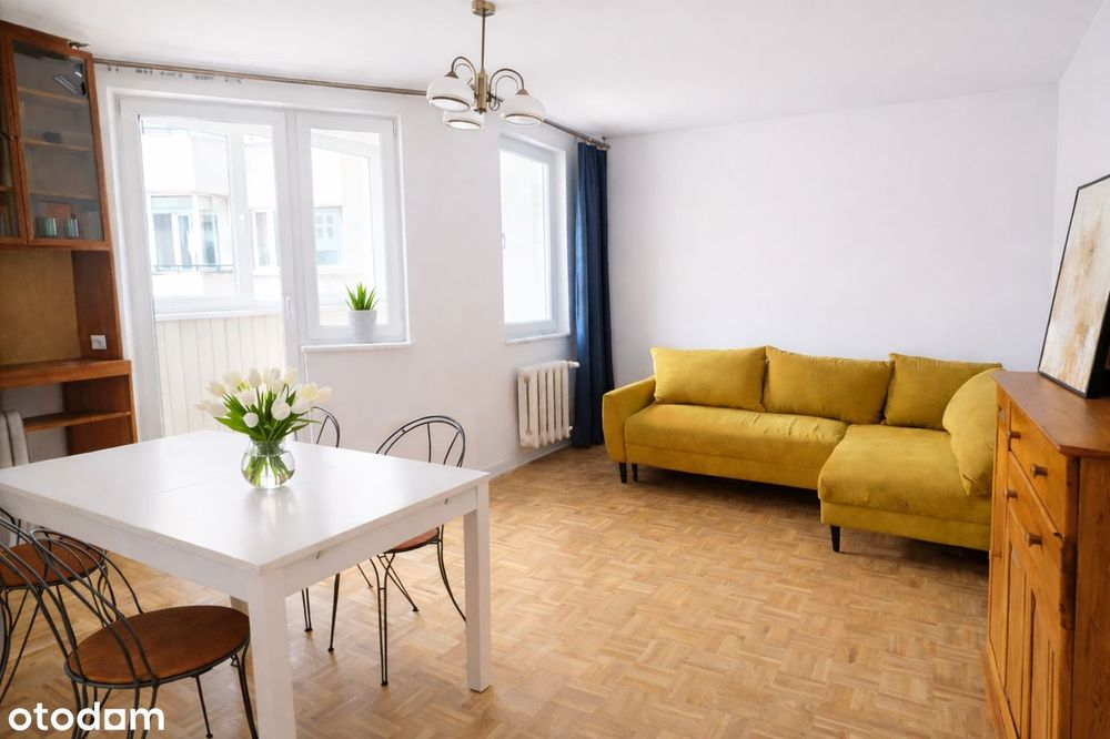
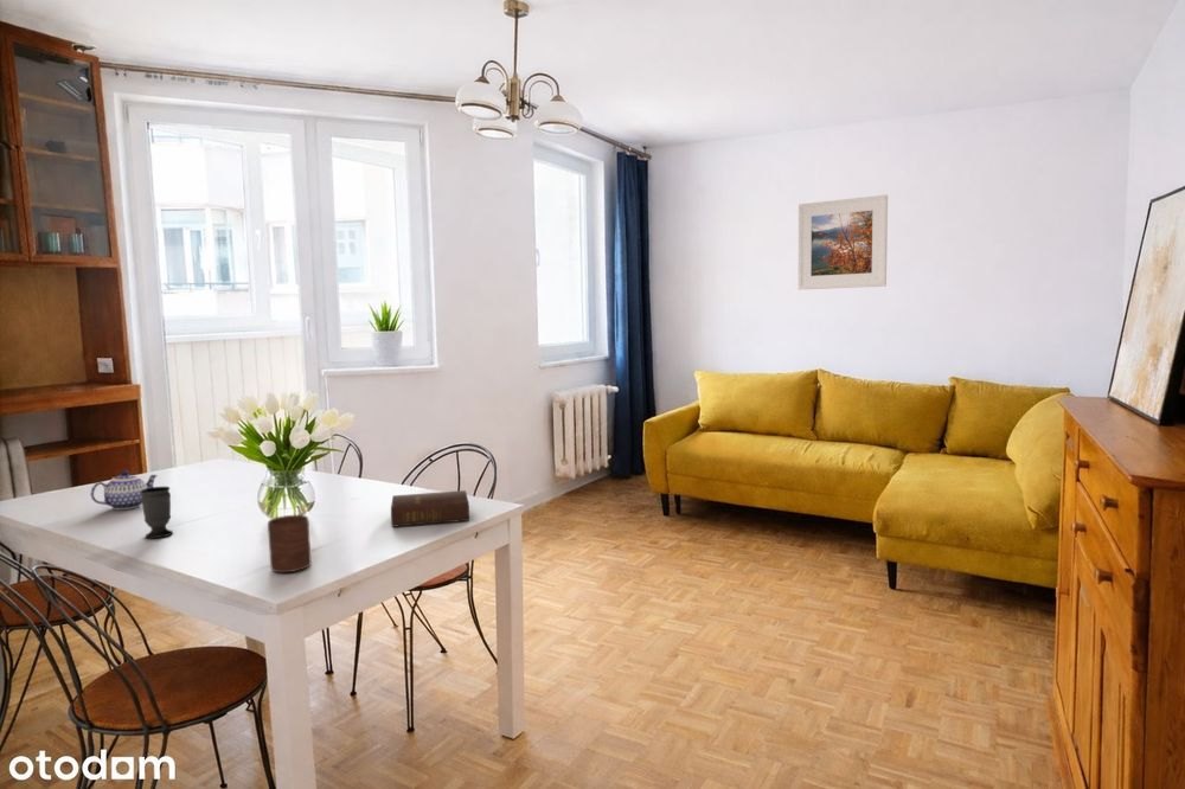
+ bible (430, 507)
+ cup (156, 512)
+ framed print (840, 244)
+ cup (287, 541)
+ teapot (126, 488)
